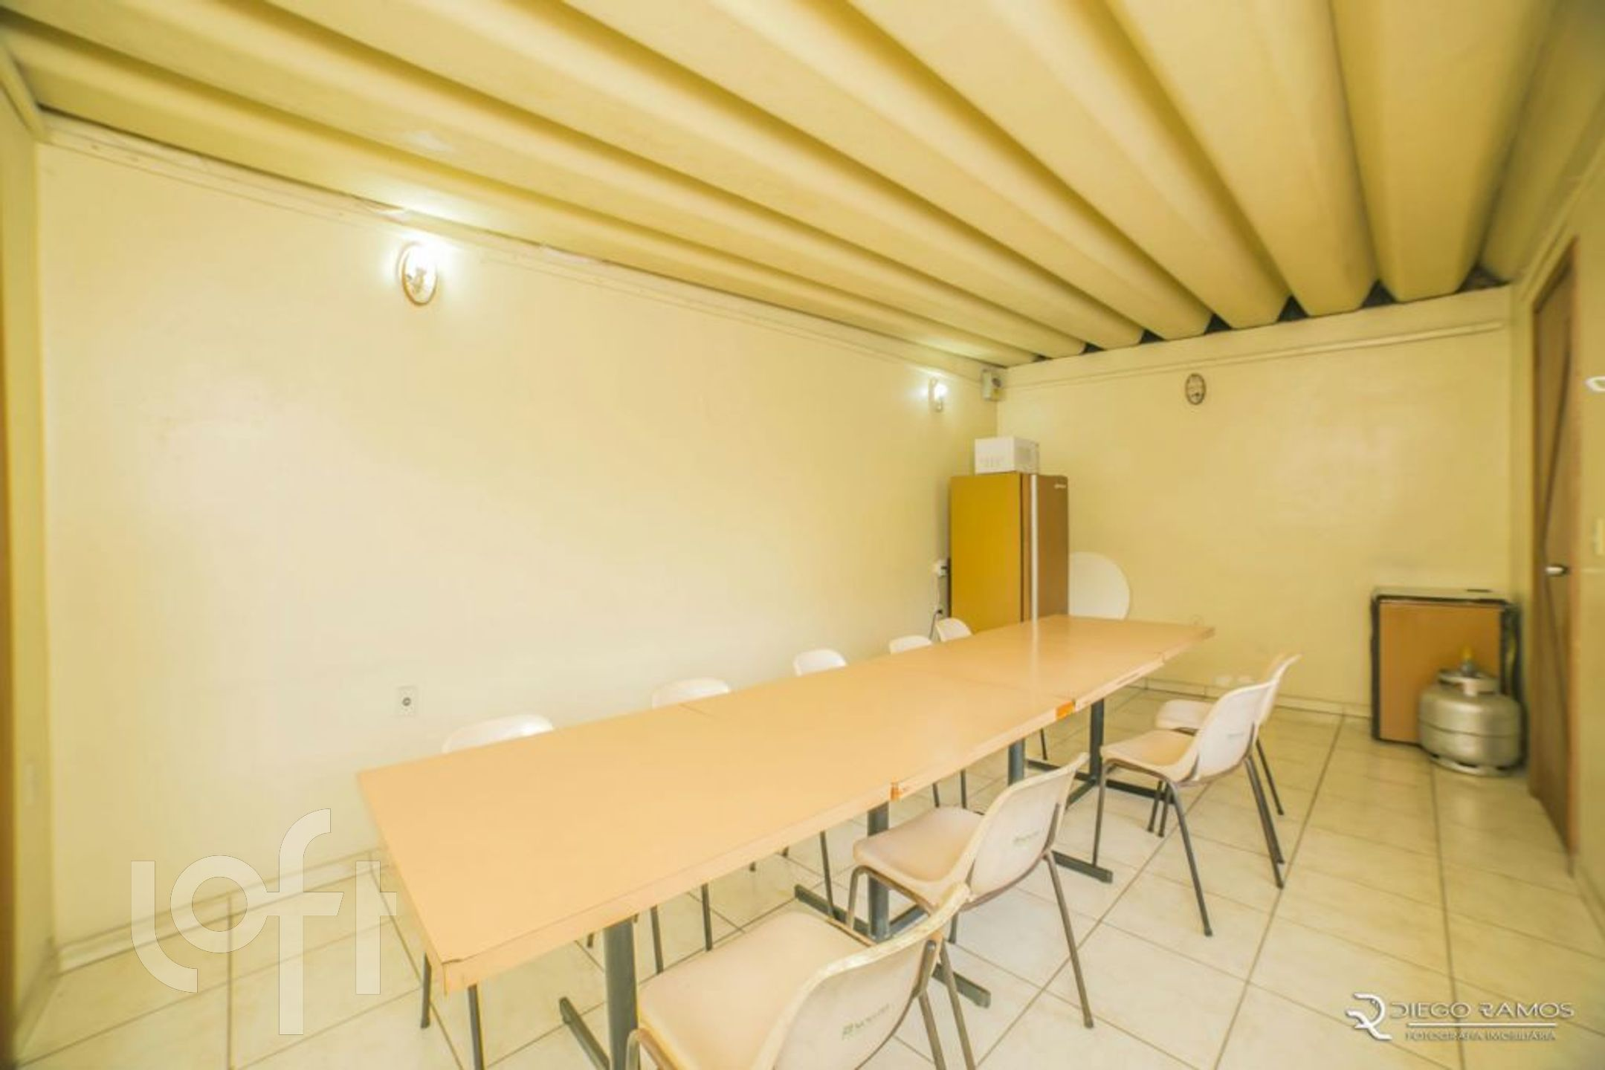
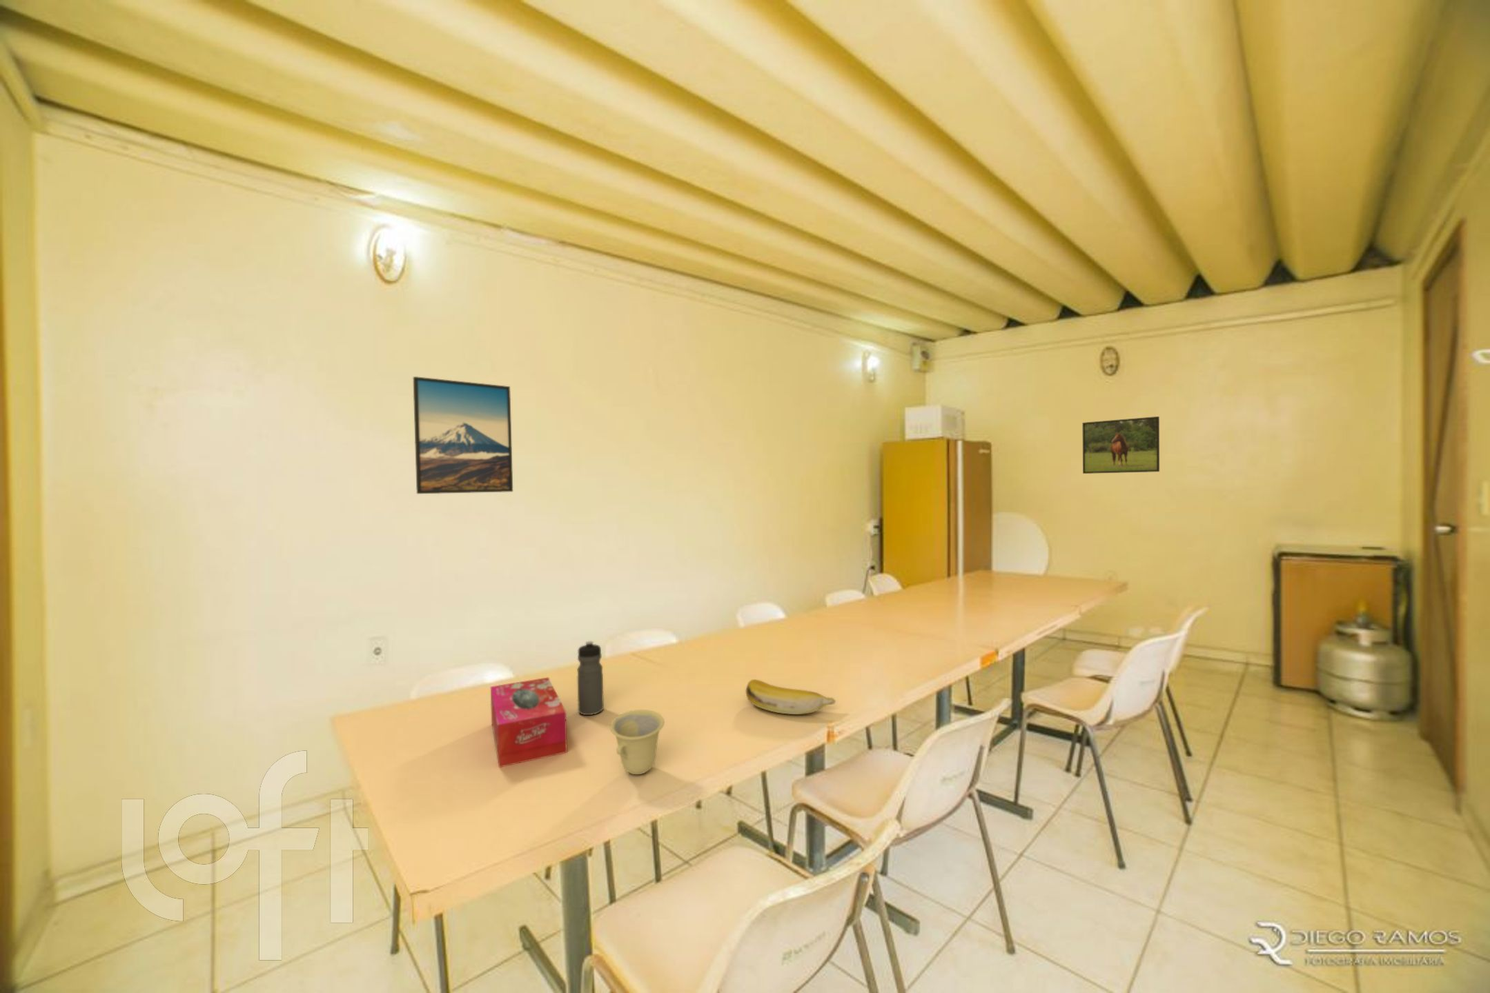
+ water bottle (590, 676)
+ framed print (466, 437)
+ cup (637, 746)
+ tissue box (525, 717)
+ banana (788, 694)
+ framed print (1120, 447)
